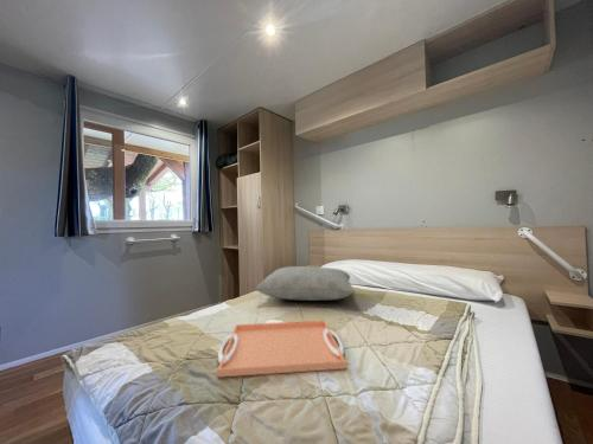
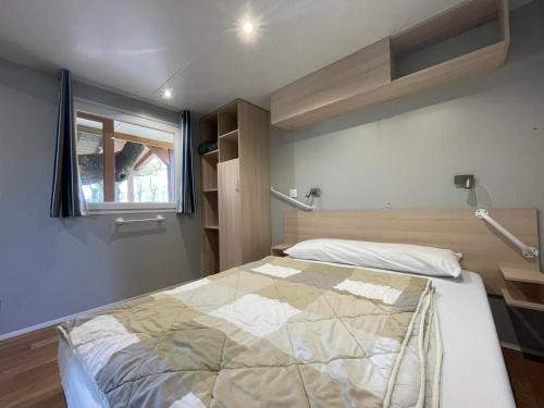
- cushion (307, 282)
- serving tray (281, 342)
